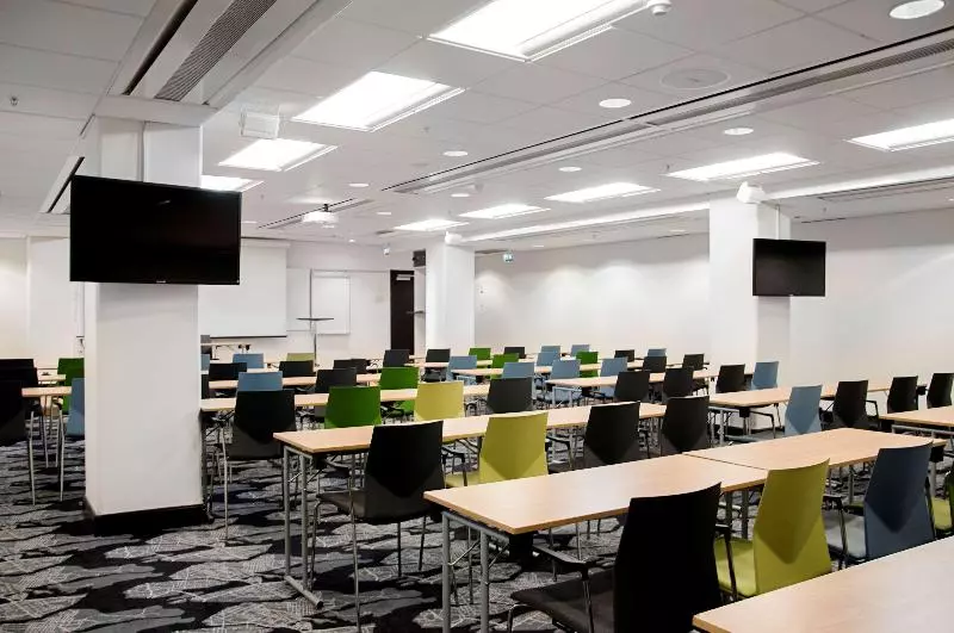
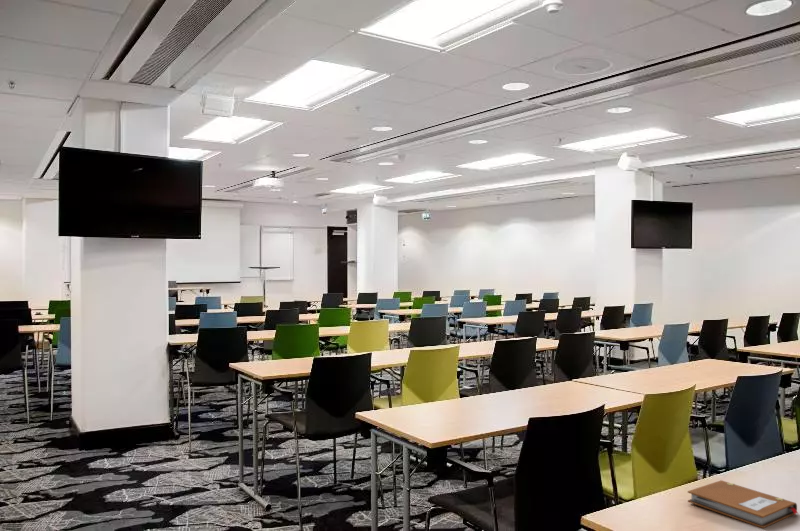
+ notebook (743, 502)
